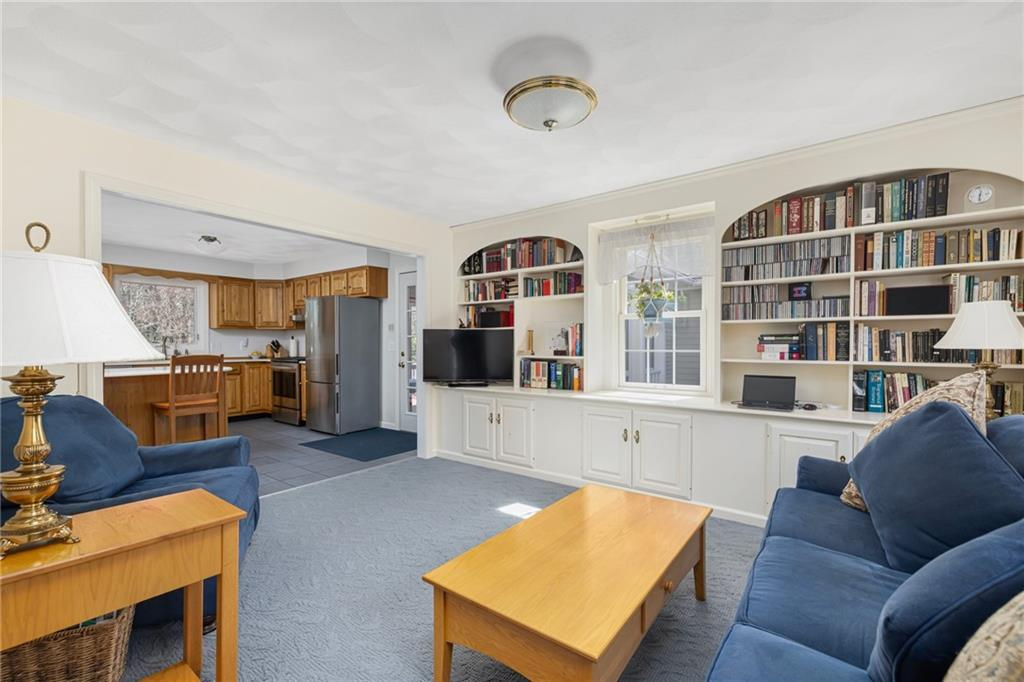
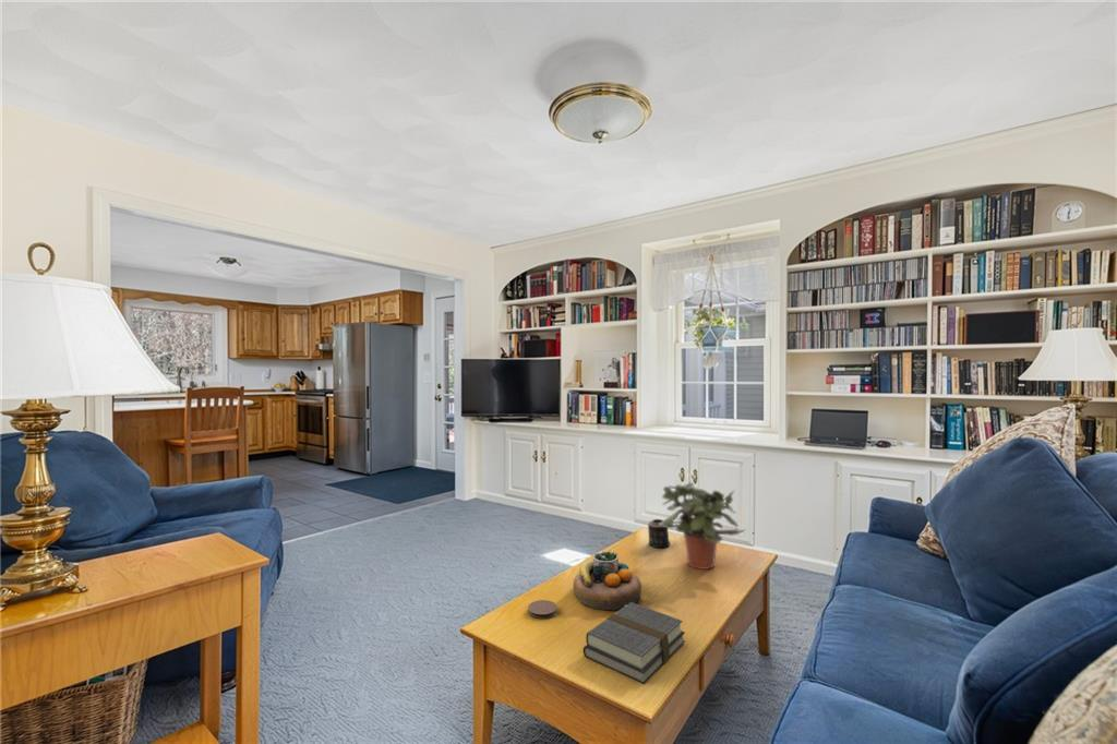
+ potted plant (701, 524)
+ candle (658, 531)
+ decorative bowl (606, 573)
+ book (635, 637)
+ coaster (542, 609)
